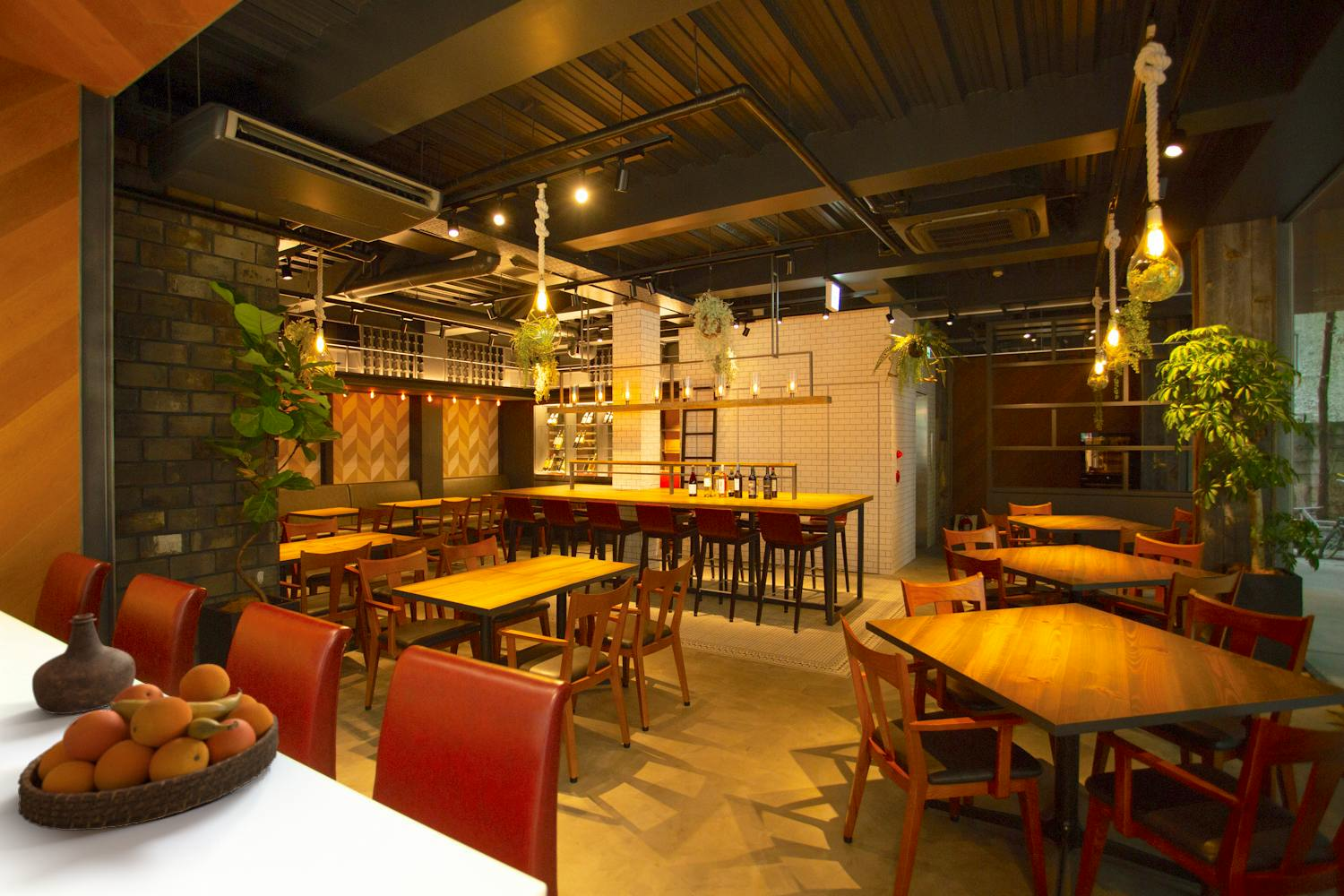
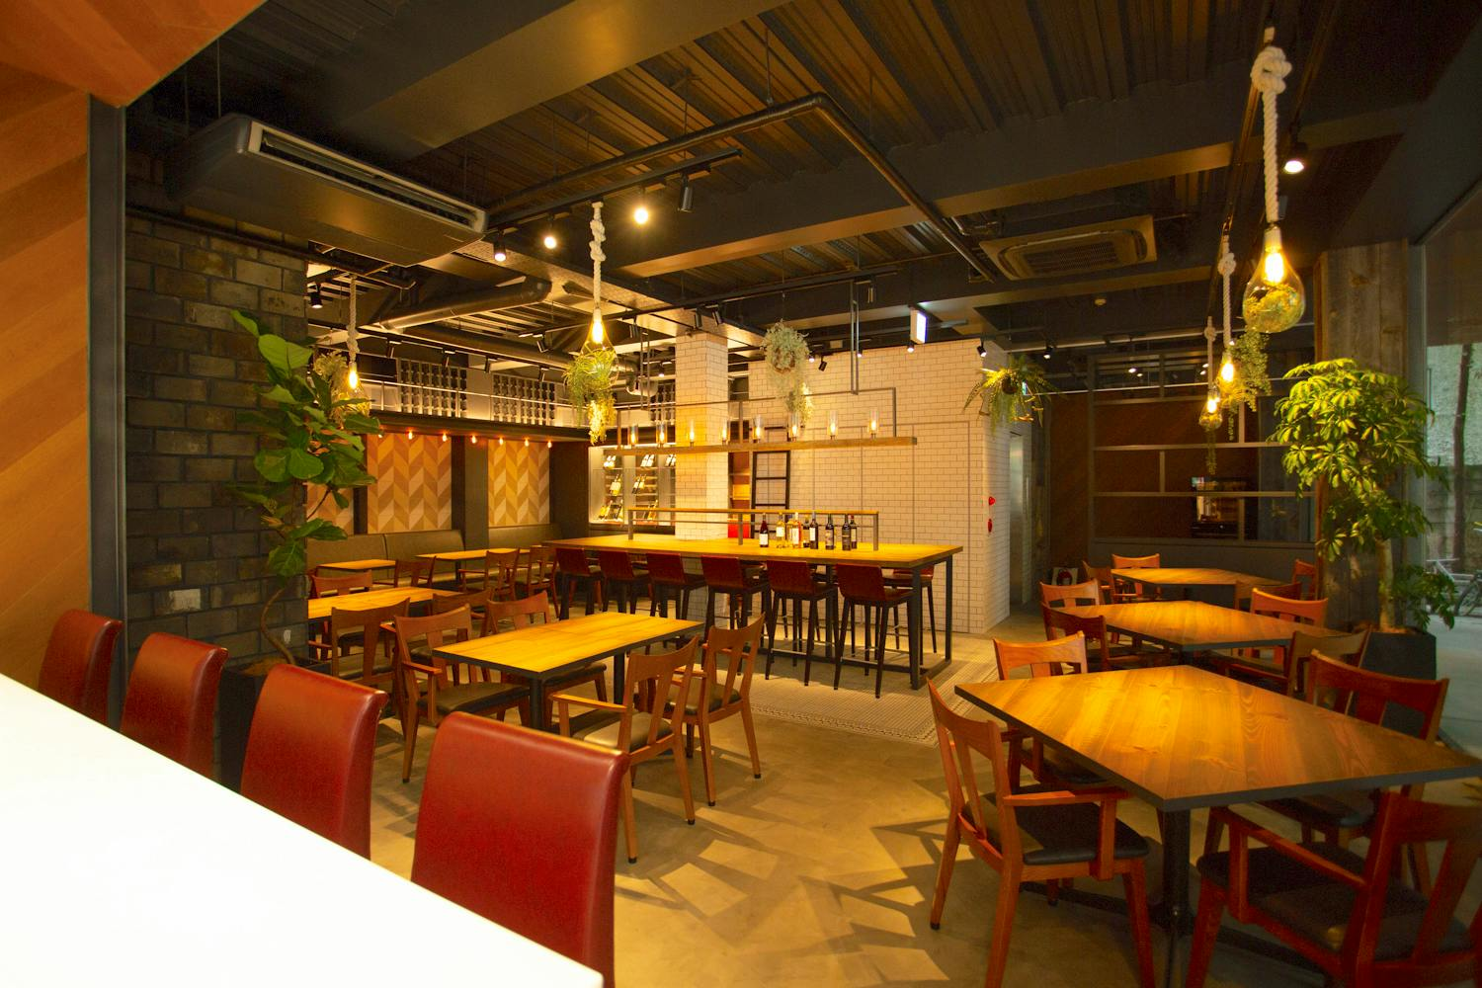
- fruit bowl (160, 729)
- bottle (85, 659)
